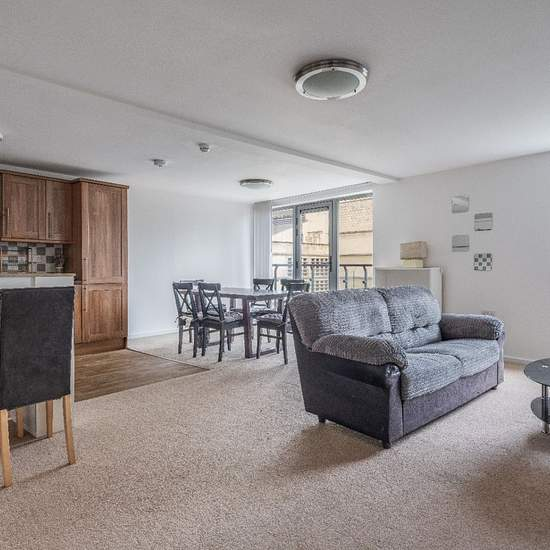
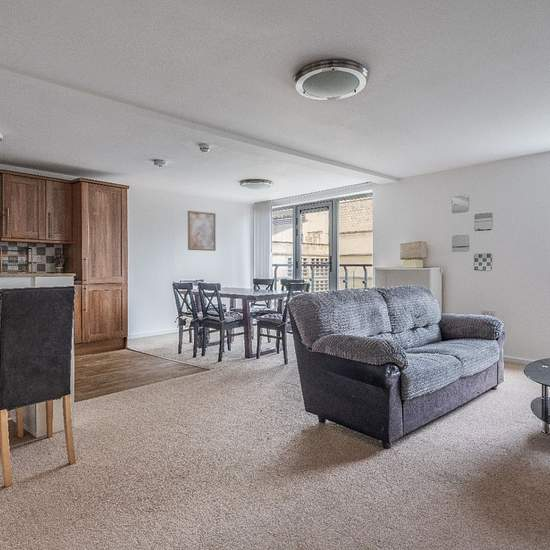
+ wall art (202, 231)
